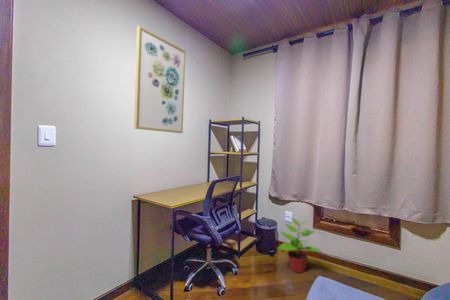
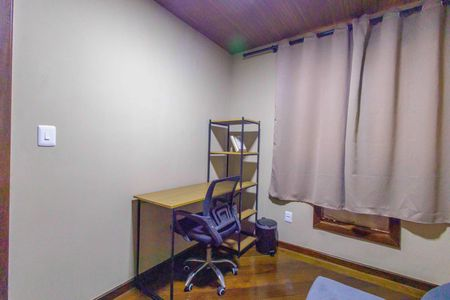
- potted plant (299, 243)
- wall art (162, 85)
